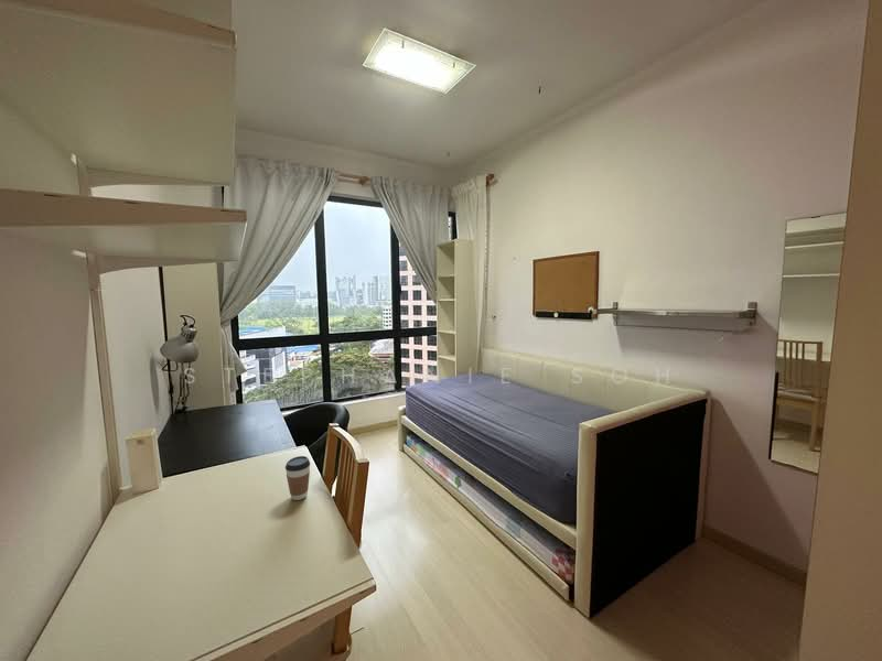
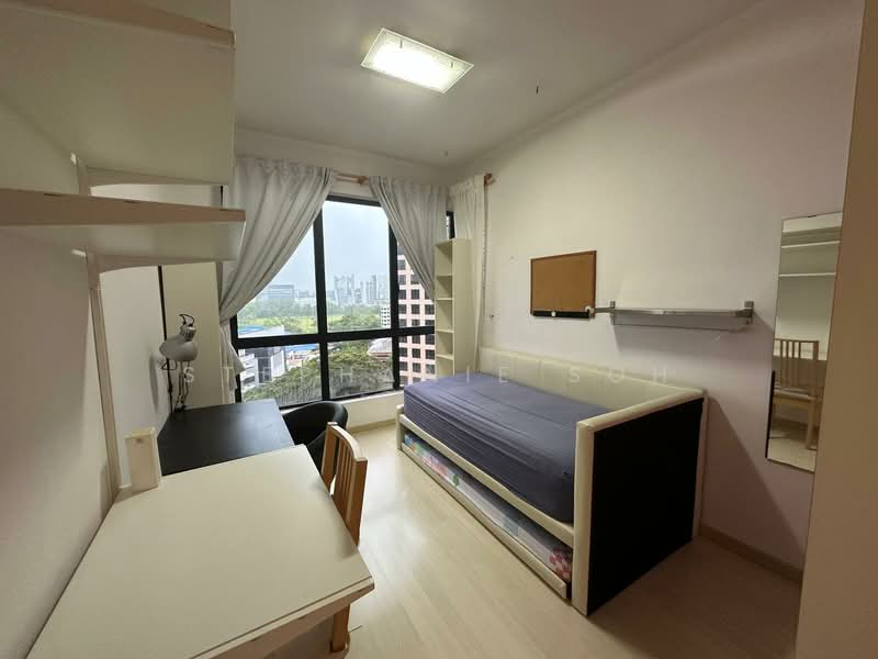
- coffee cup (298, 478)
